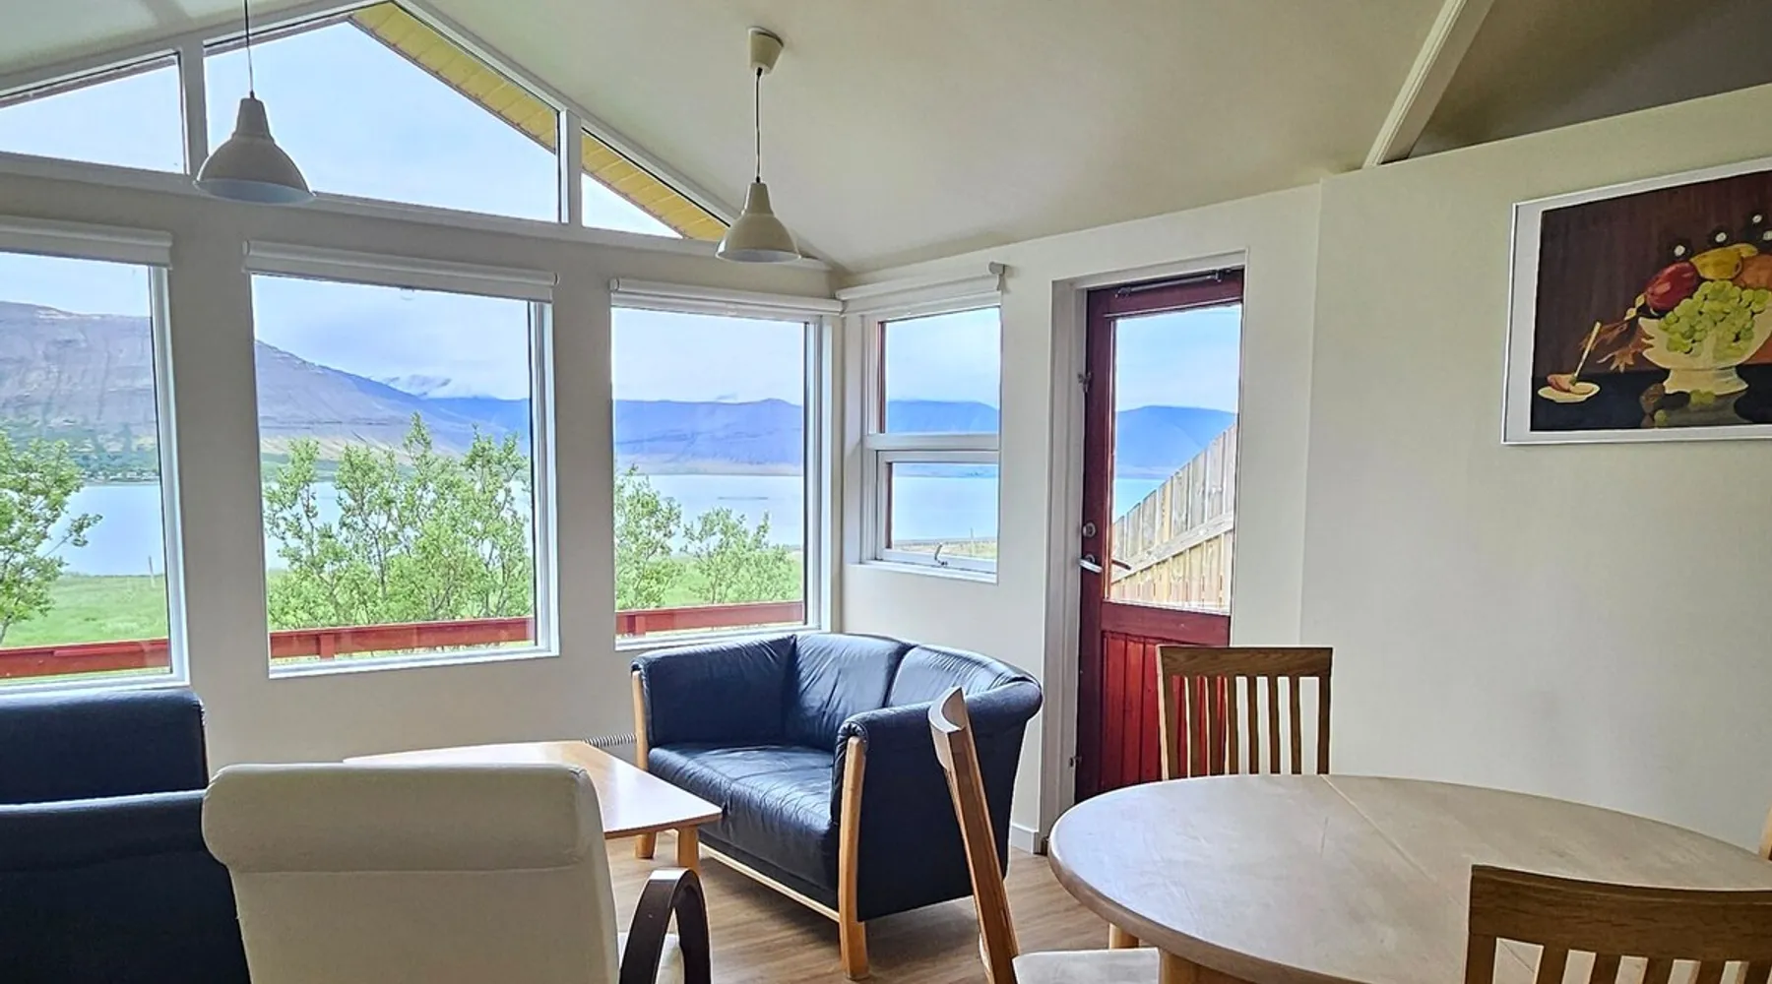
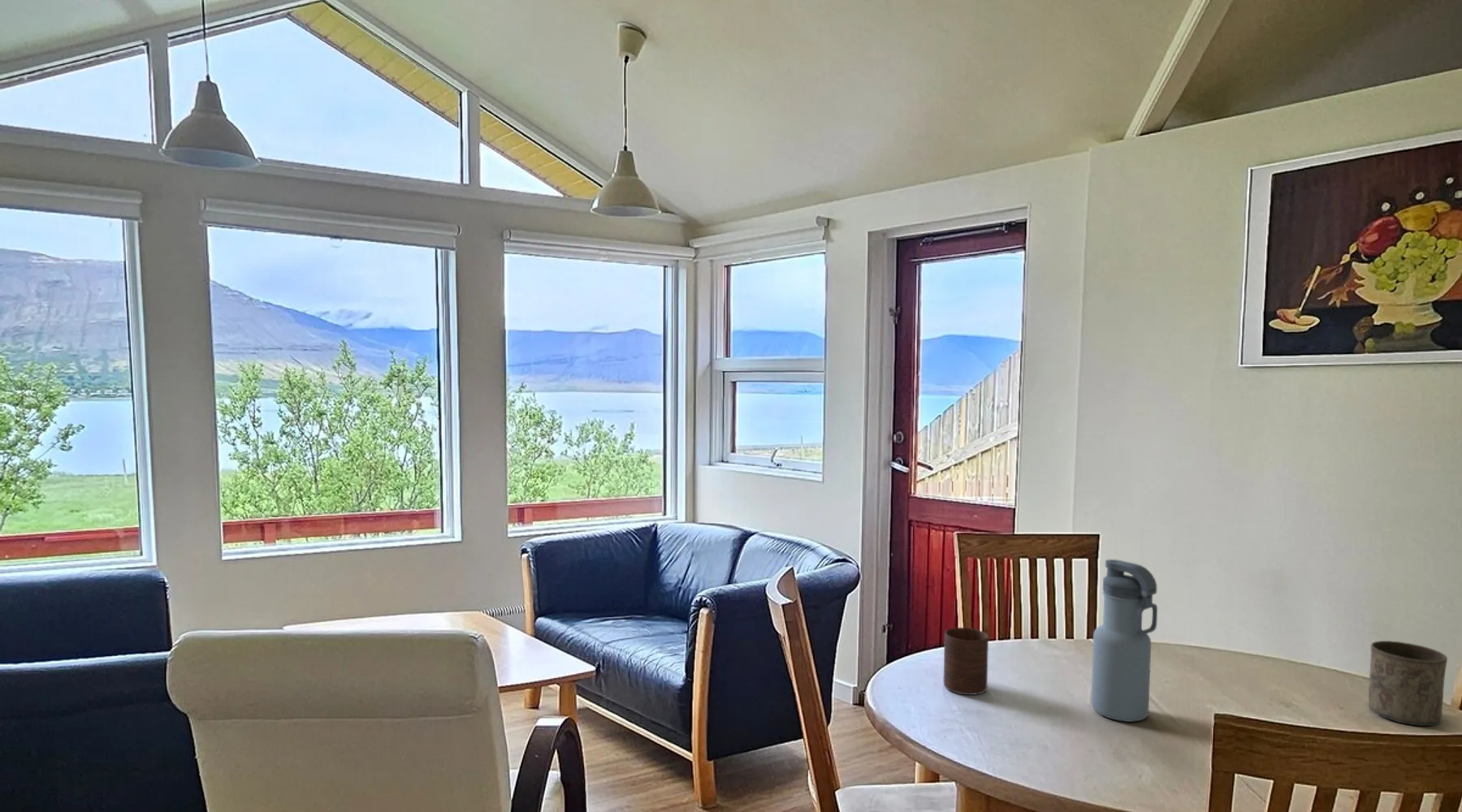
+ cup (1406, 682)
+ water bottle (1122, 638)
+ cup (962, 659)
